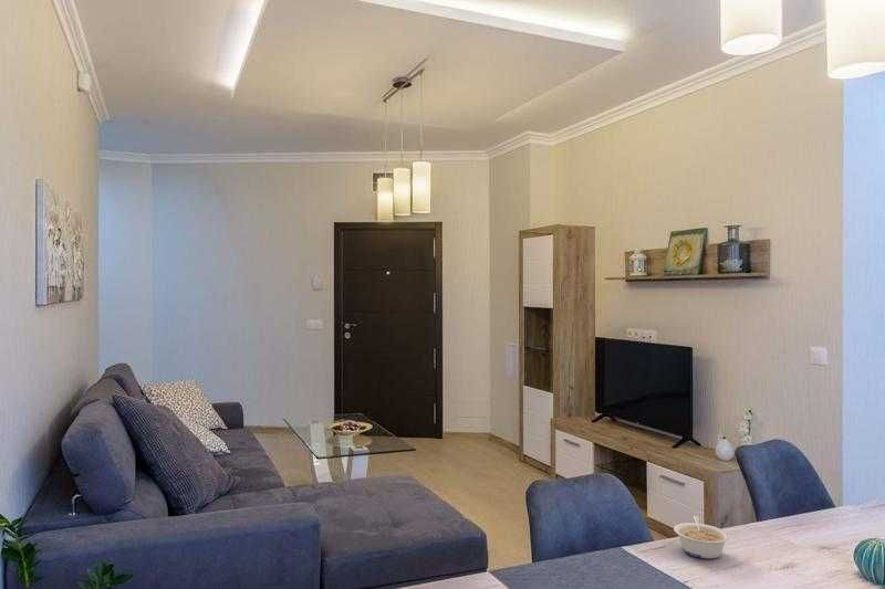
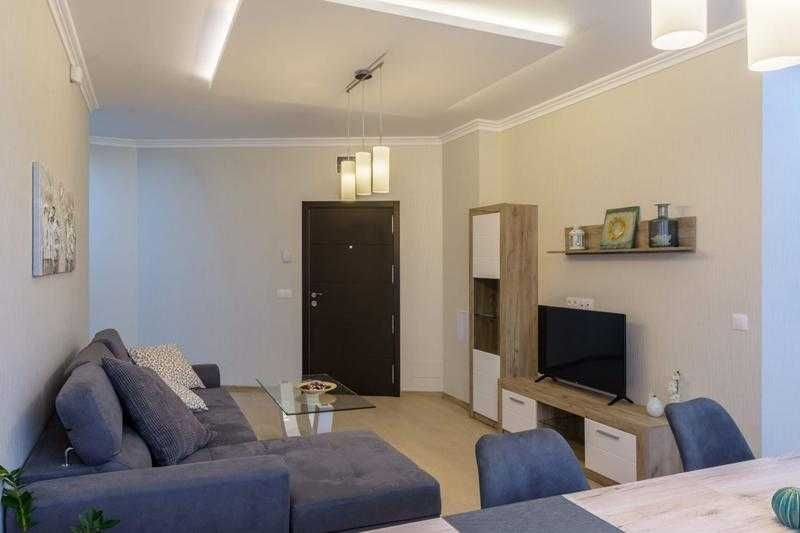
- legume (699, 538)
